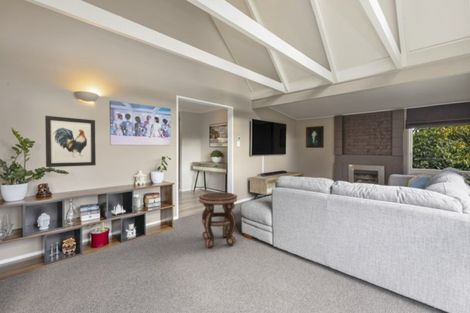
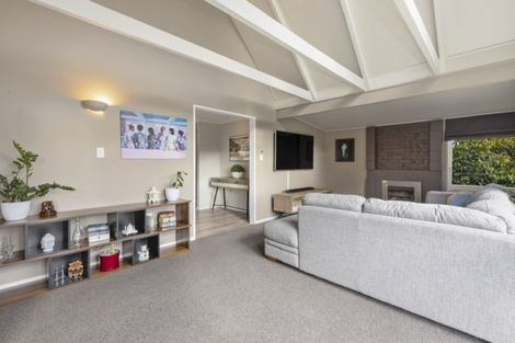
- wall art (72, 142)
- side table (218, 216)
